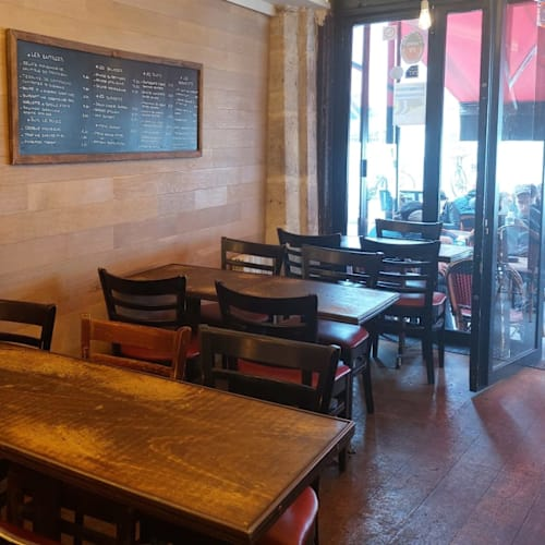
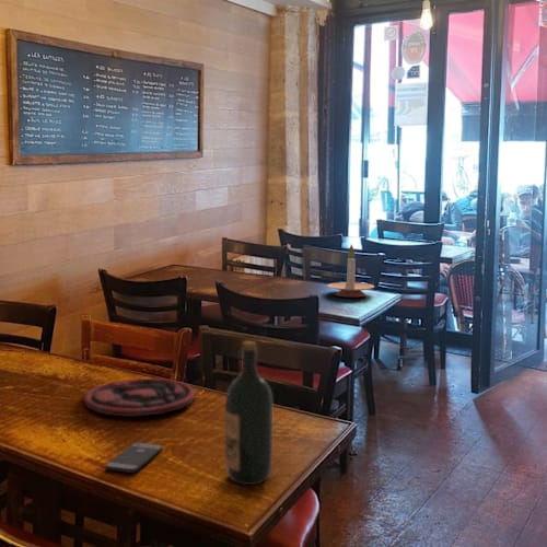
+ wine bottle (248, 410)
+ plate (140, 395)
+ smartphone (135, 456)
+ candle holder (350, 269)
